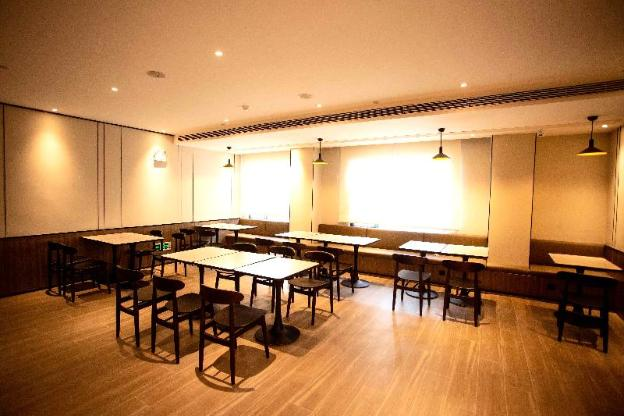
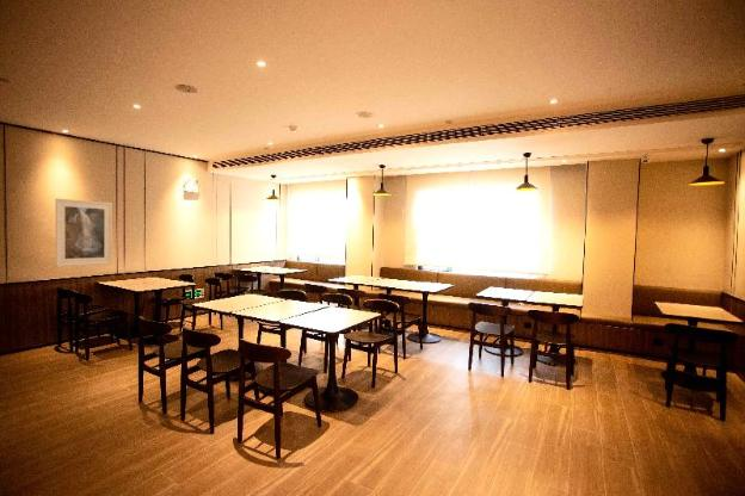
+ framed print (85, 232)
